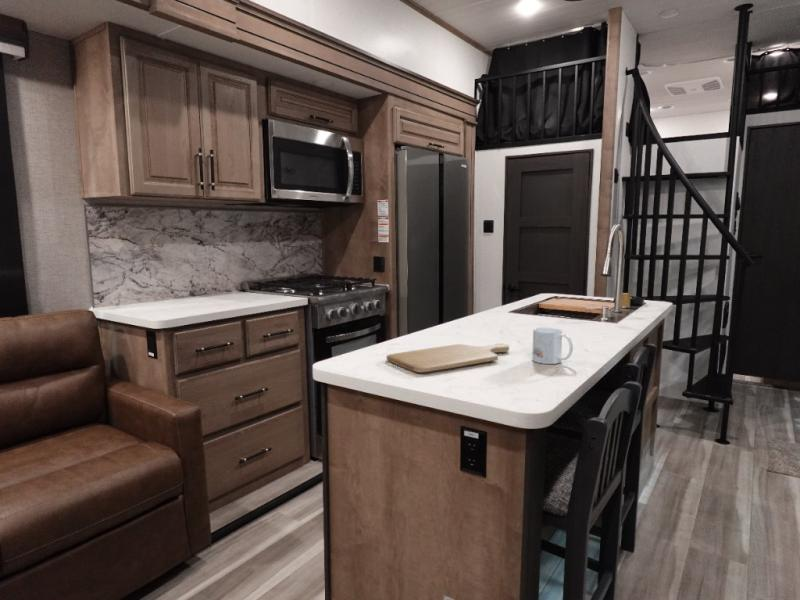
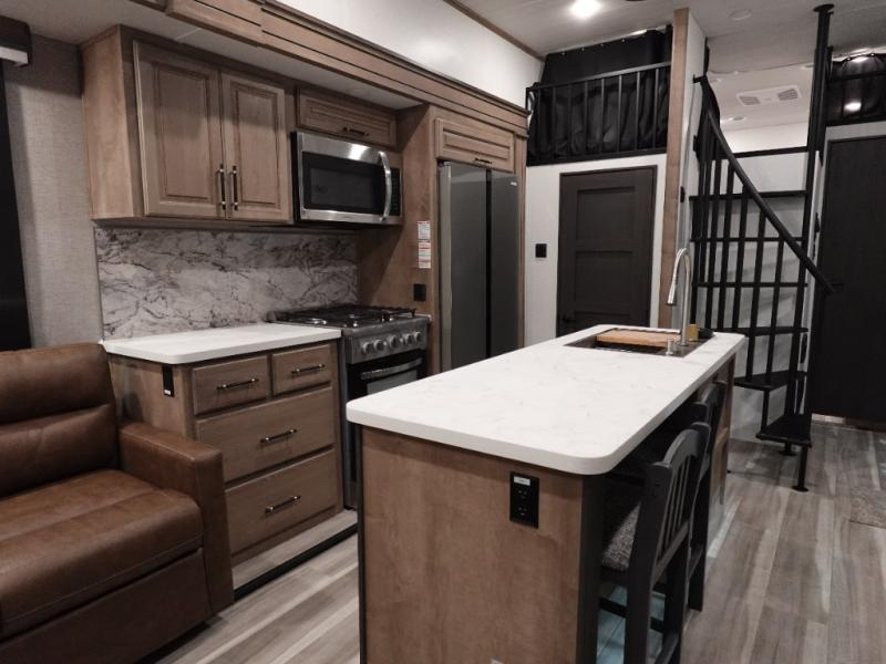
- chopping board (457, 354)
- mug (553, 346)
